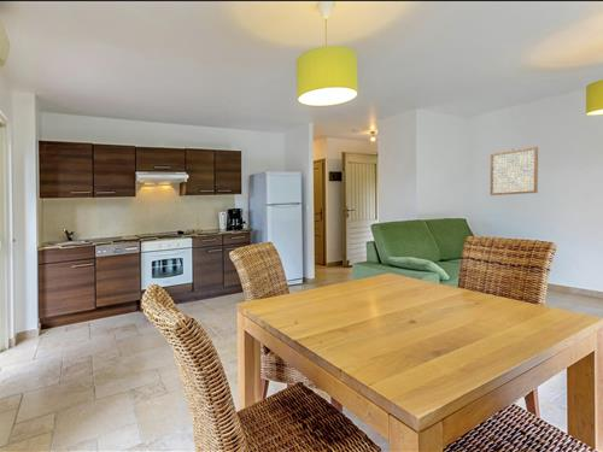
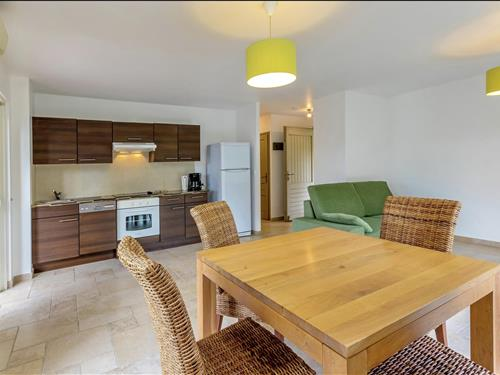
- wall art (513, 170)
